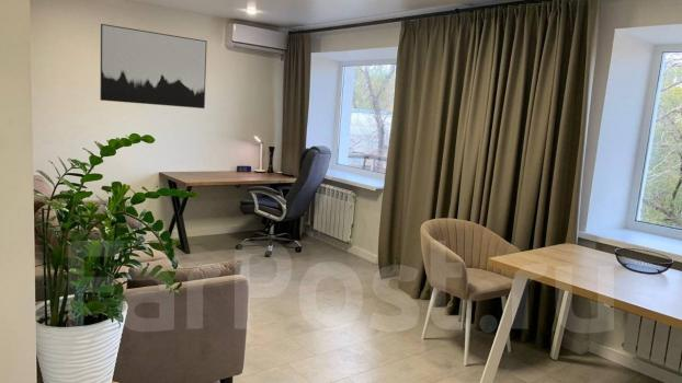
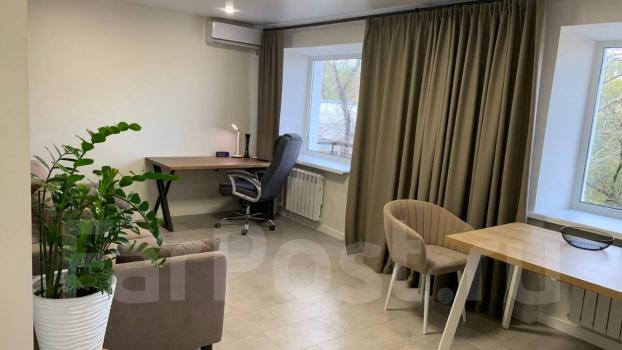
- wall art (156, 69)
